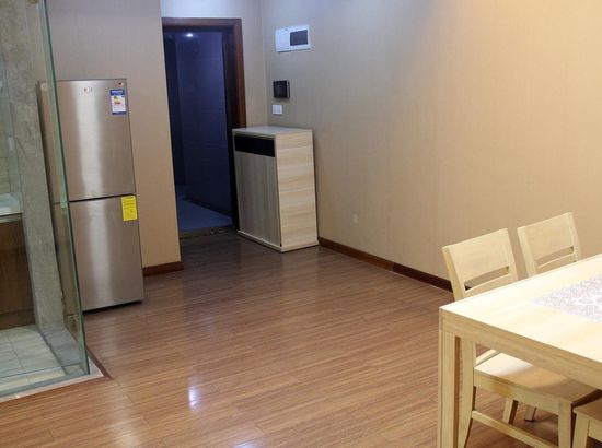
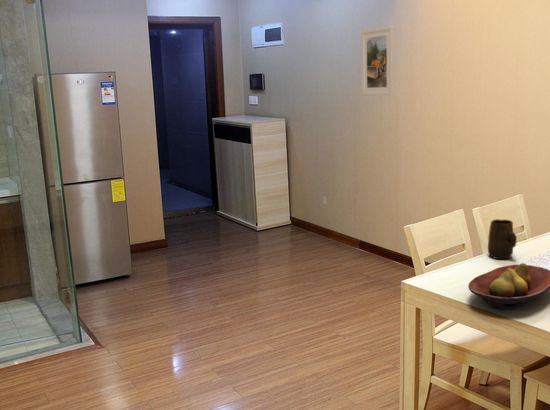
+ fruit bowl (513, 281)
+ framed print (377, 62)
+ mug (502, 239)
